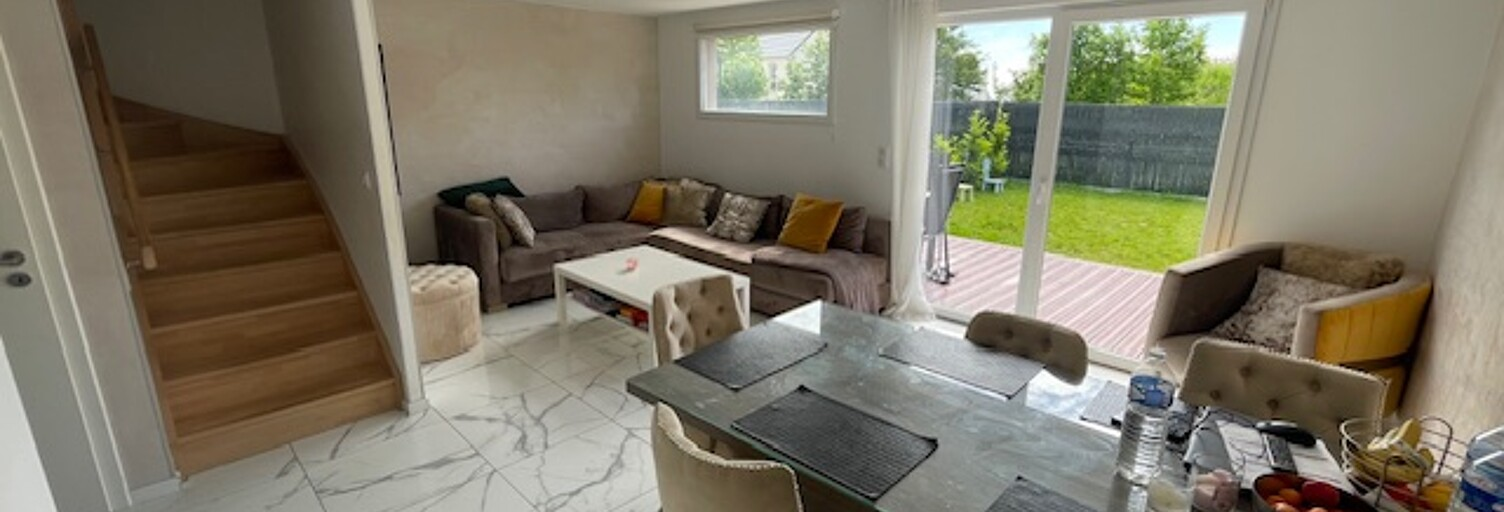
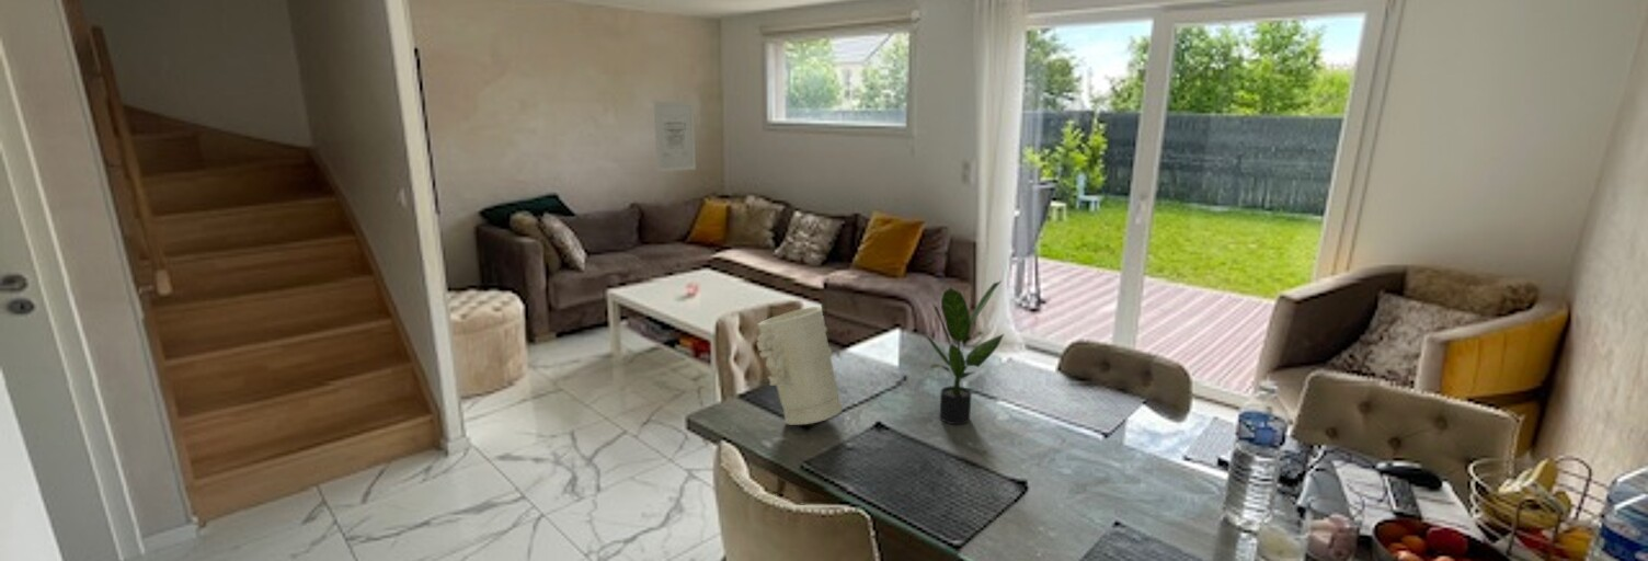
+ potted plant (963, 346)
+ wall art (675, 136)
+ decorative vase (801, 364)
